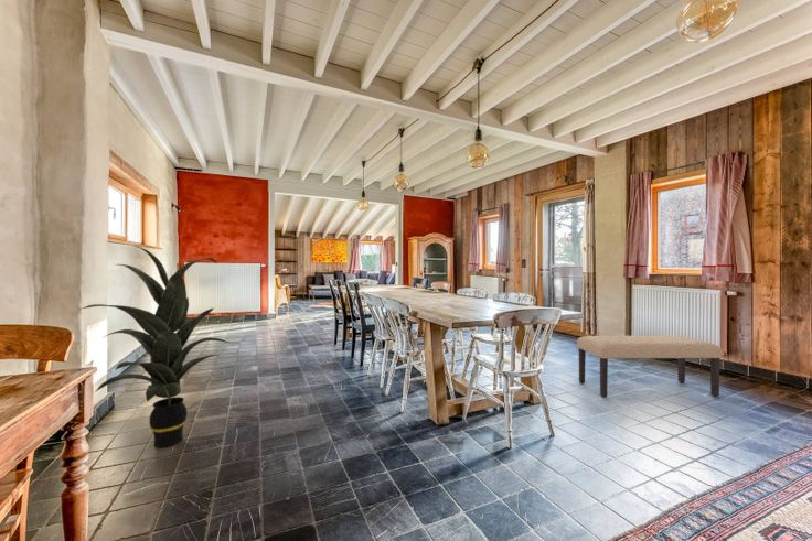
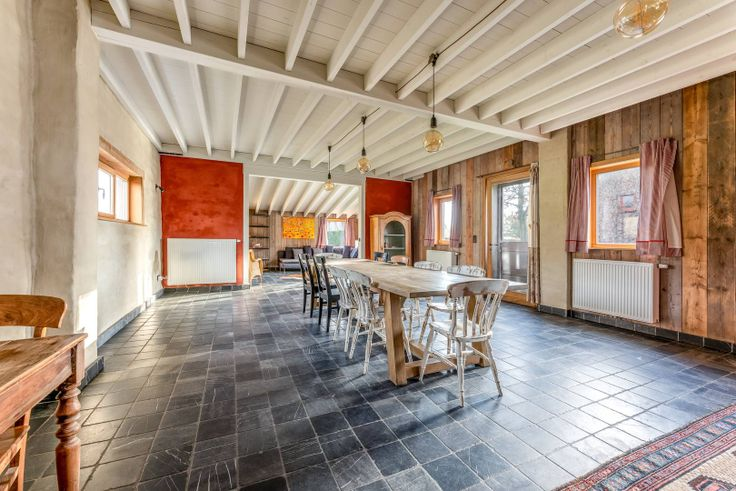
- bench (644, 357)
- indoor plant (159, 344)
